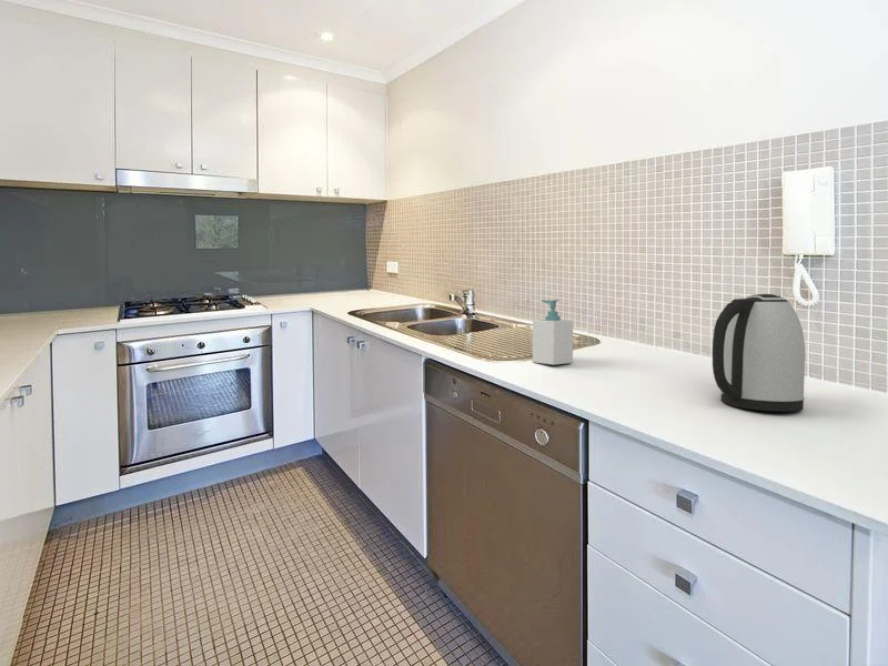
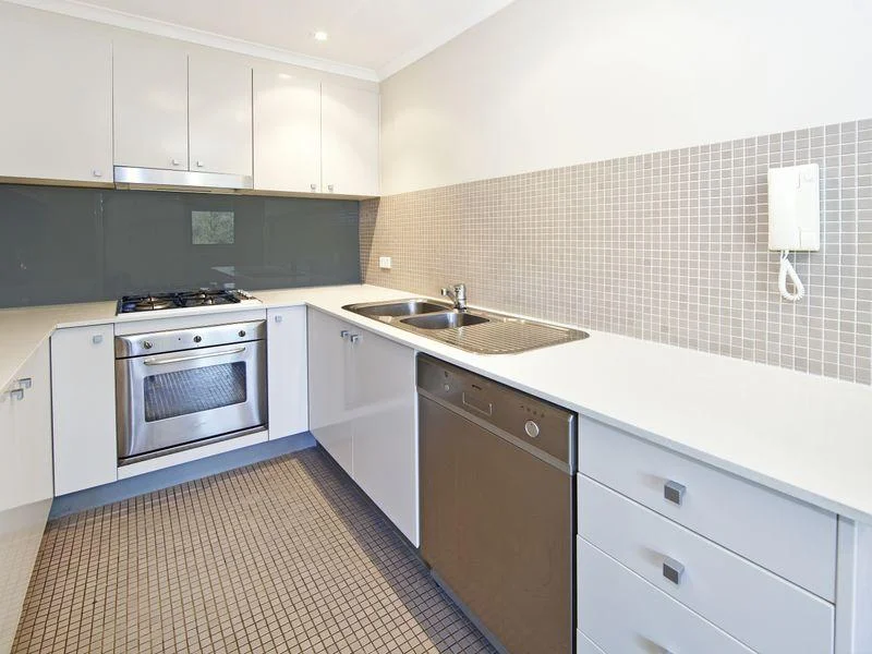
- soap bottle (552, 331)
- kettle (753, 350)
